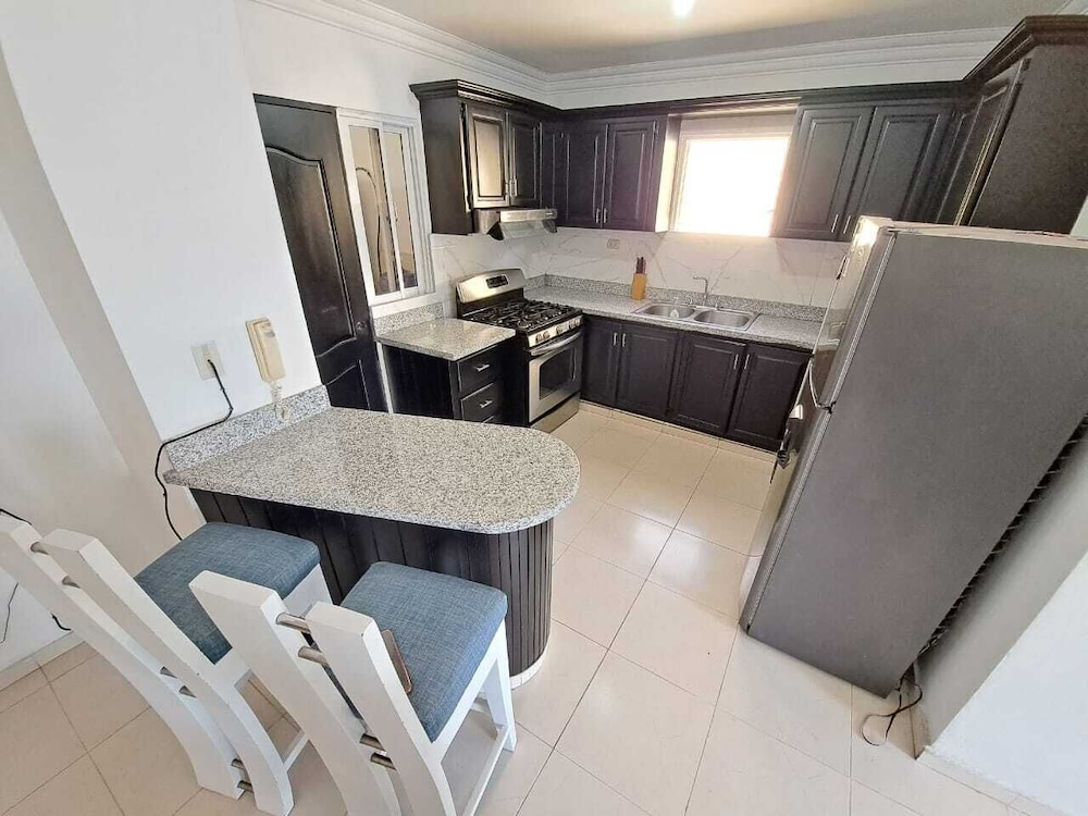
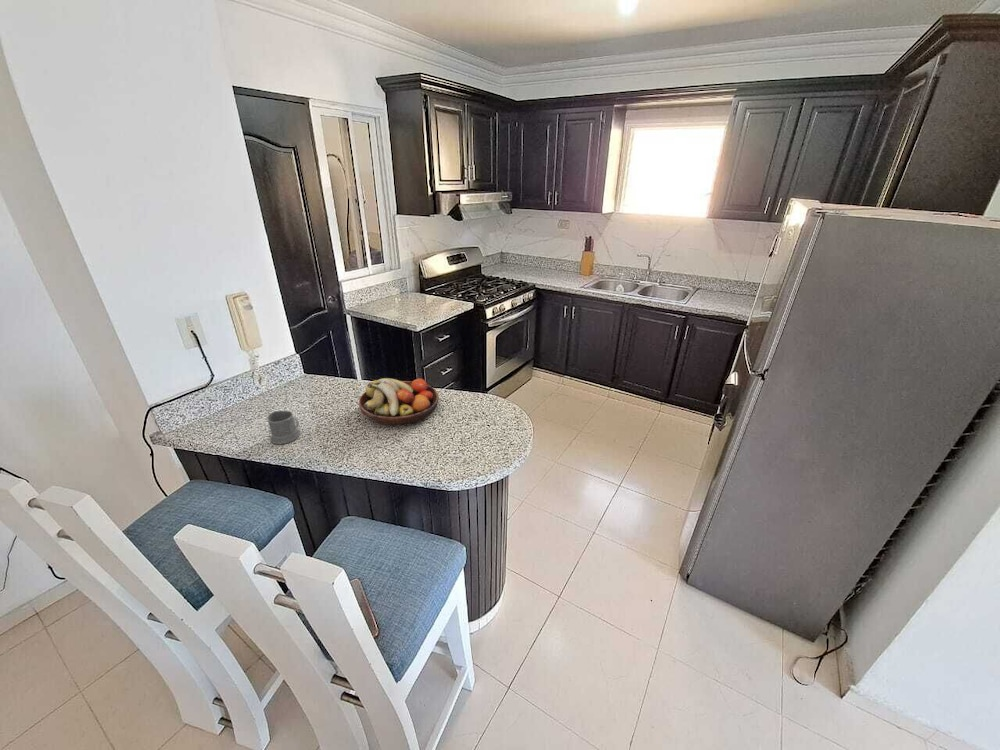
+ mug (286, 425)
+ fruit bowl (398, 395)
